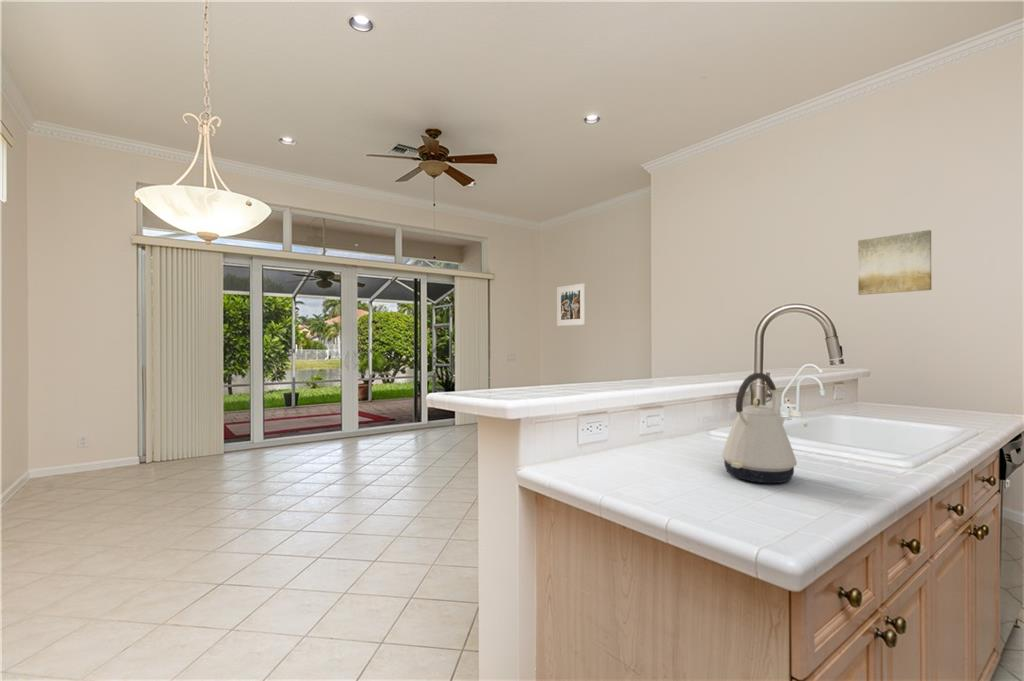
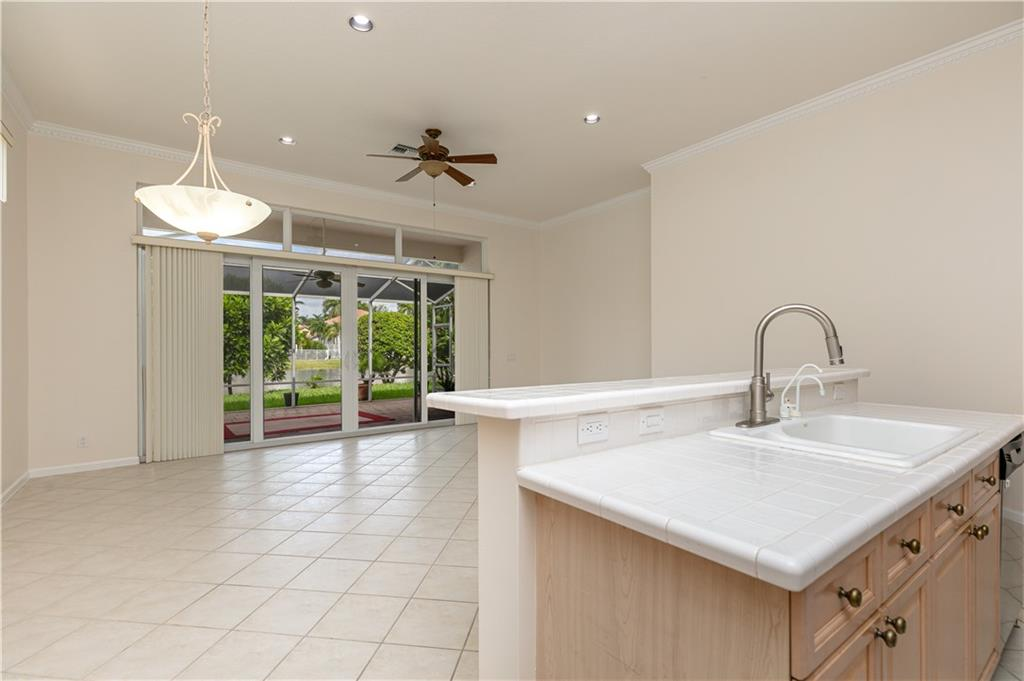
- wall art (893, 264)
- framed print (570, 305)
- kettle (759, 424)
